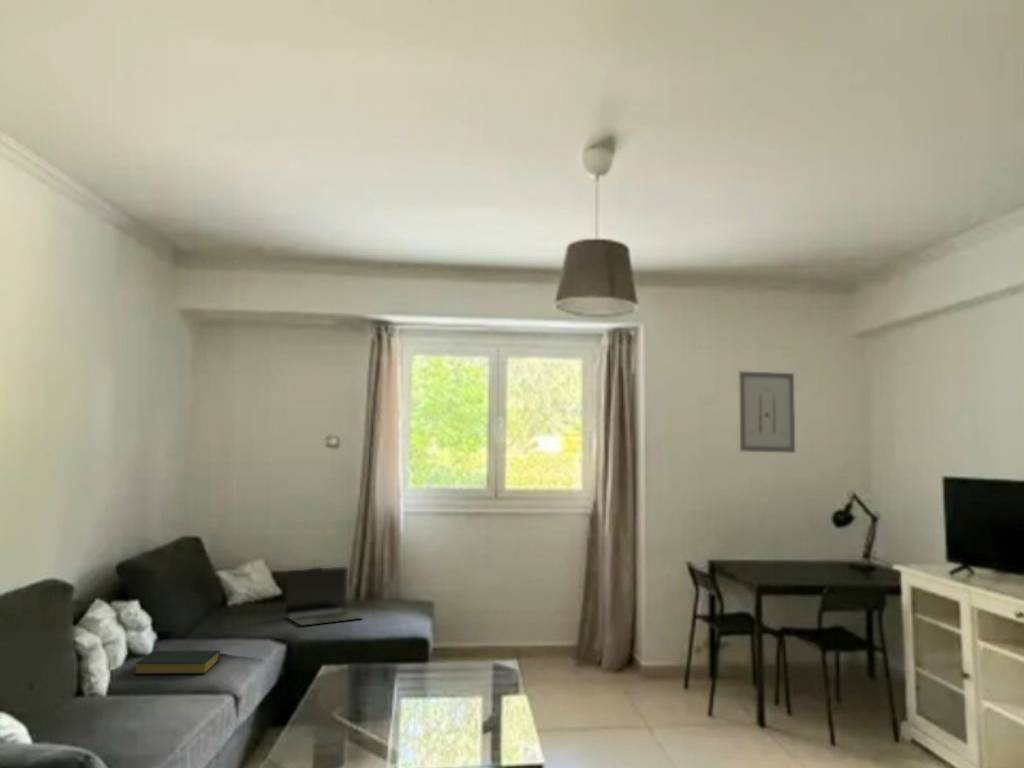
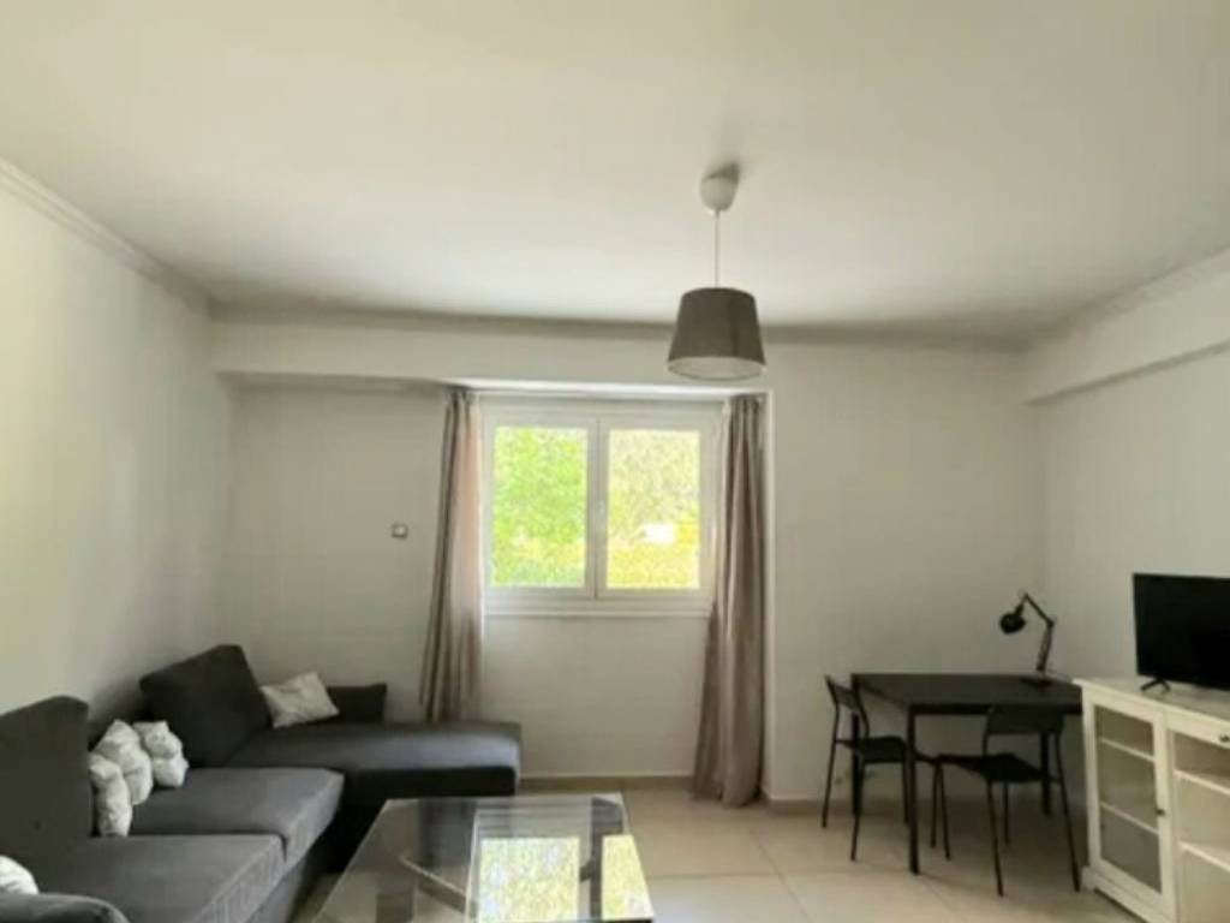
- laptop (325, 594)
- wall art (767, 411)
- hardback book (178, 661)
